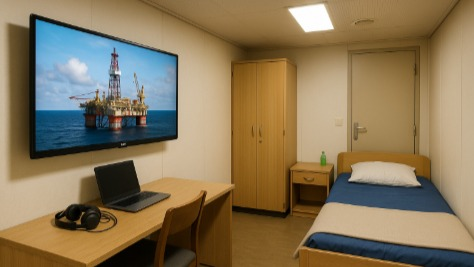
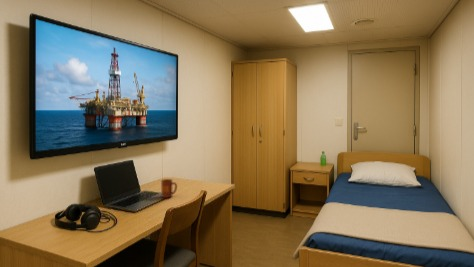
+ mug (169, 188)
